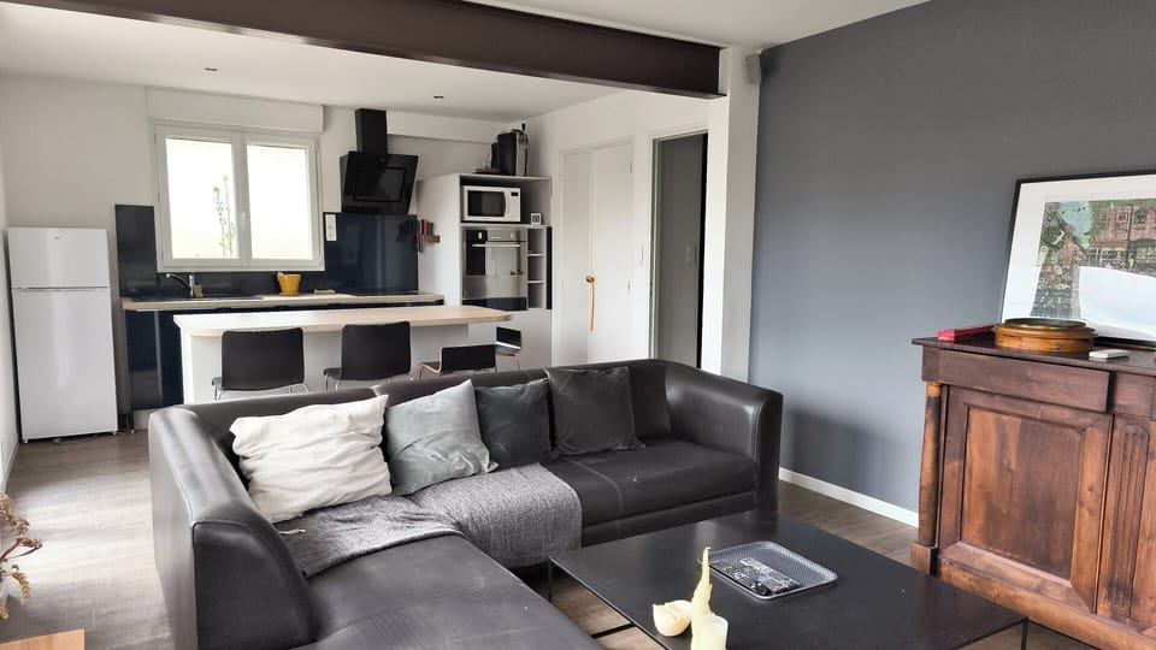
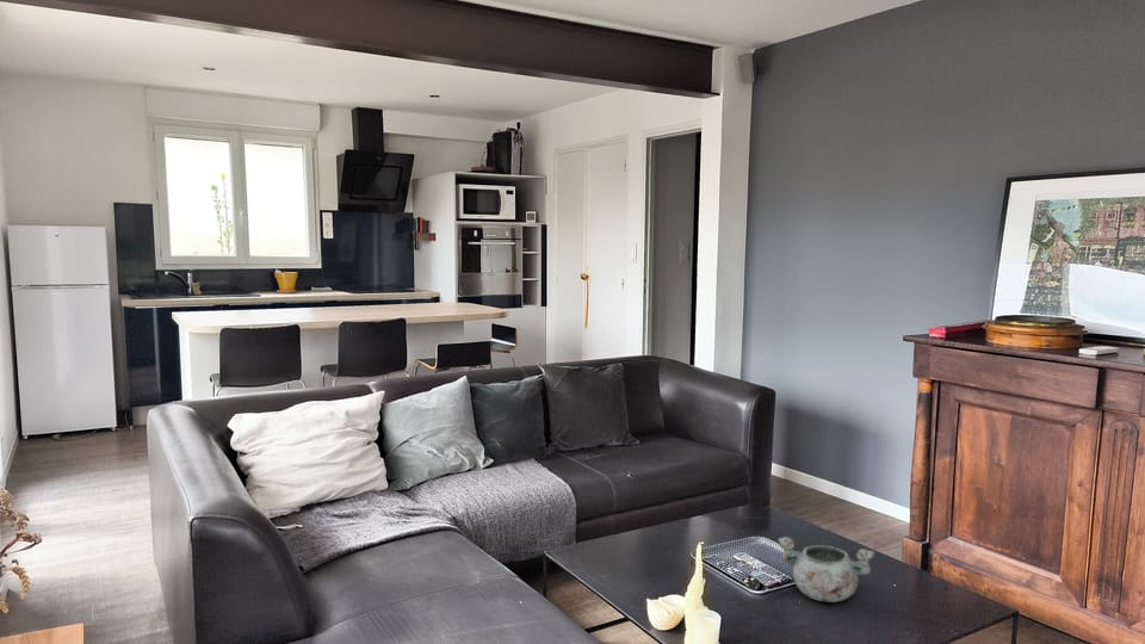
+ decorative bowl (823, 568)
